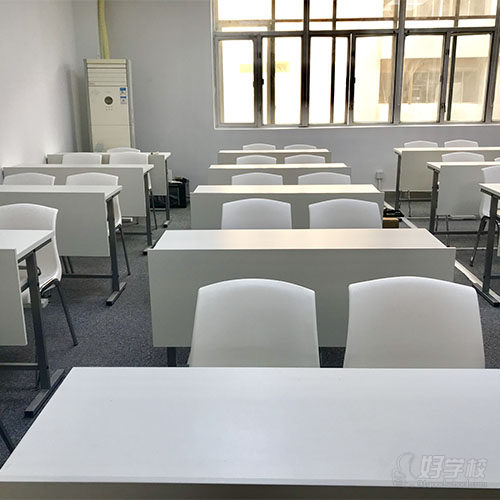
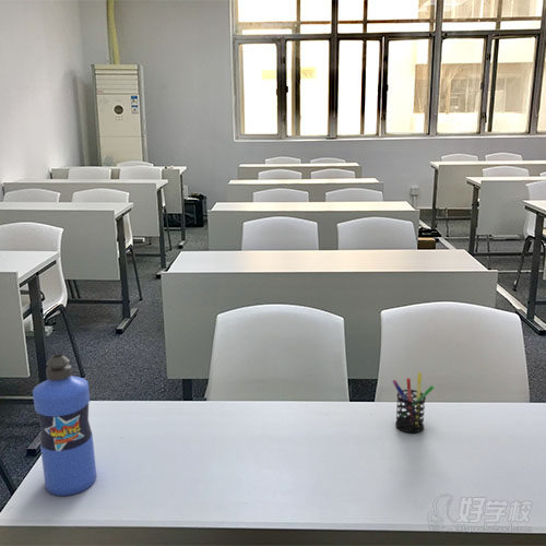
+ pen holder (413, 401)
+ water bottle (64, 419)
